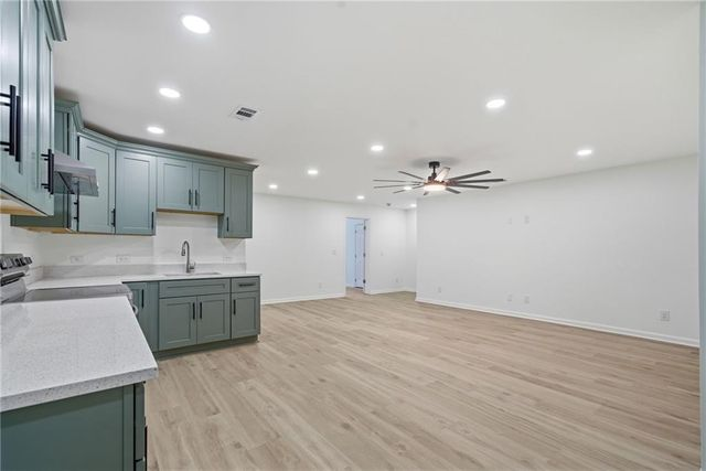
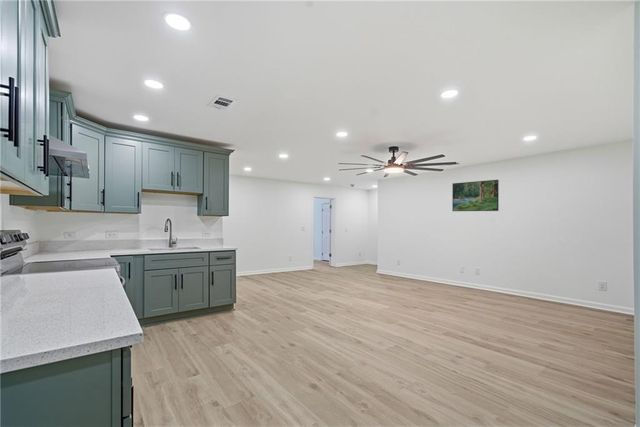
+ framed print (474, 196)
